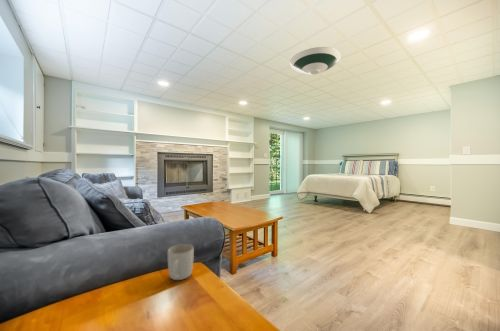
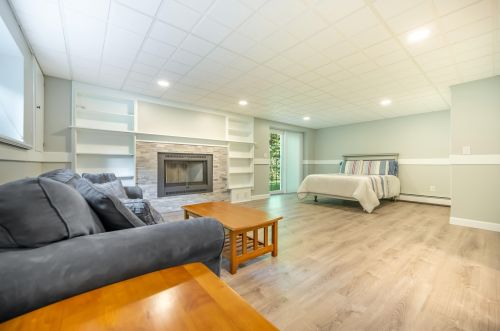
- mug (179, 264)
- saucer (314, 66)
